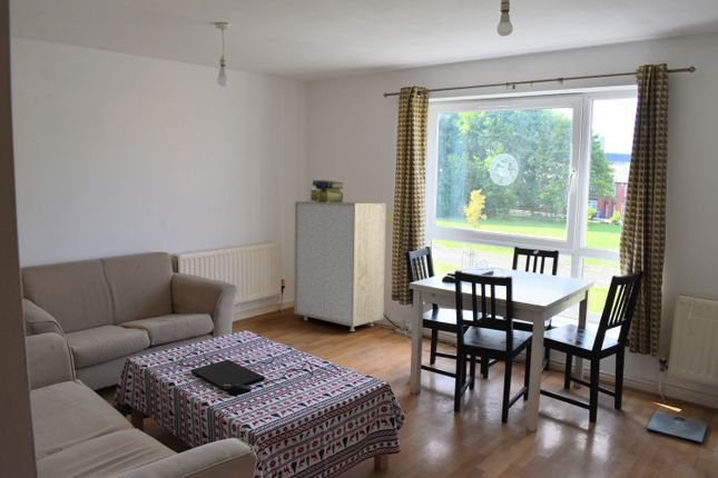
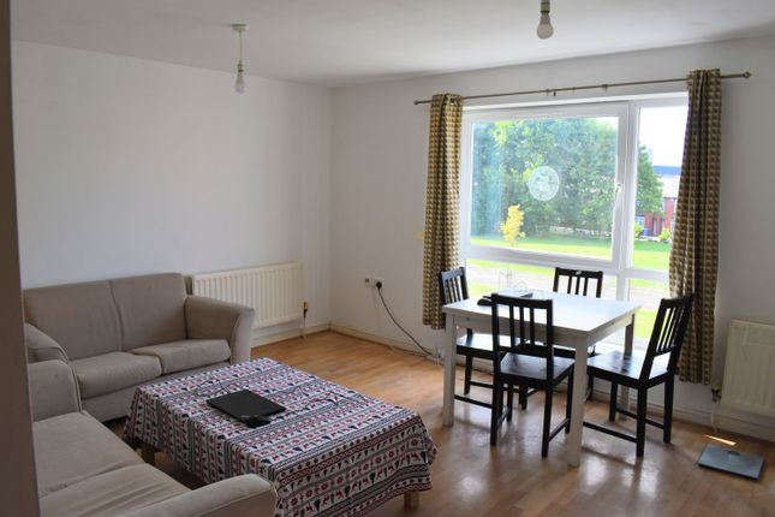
- stack of books (327, 190)
- storage cabinet (340, 262)
